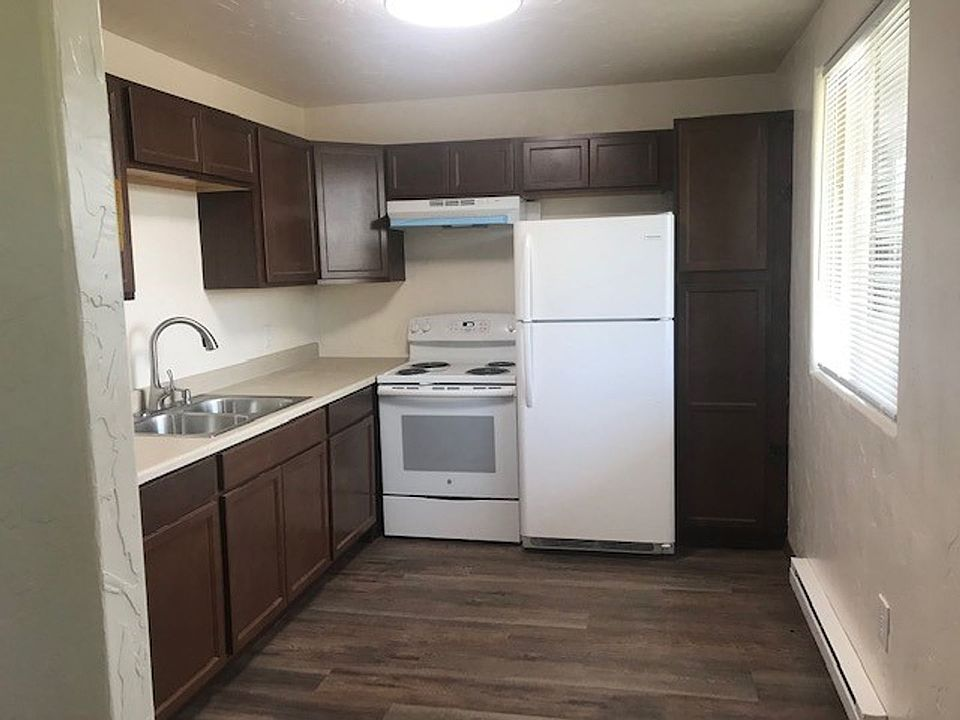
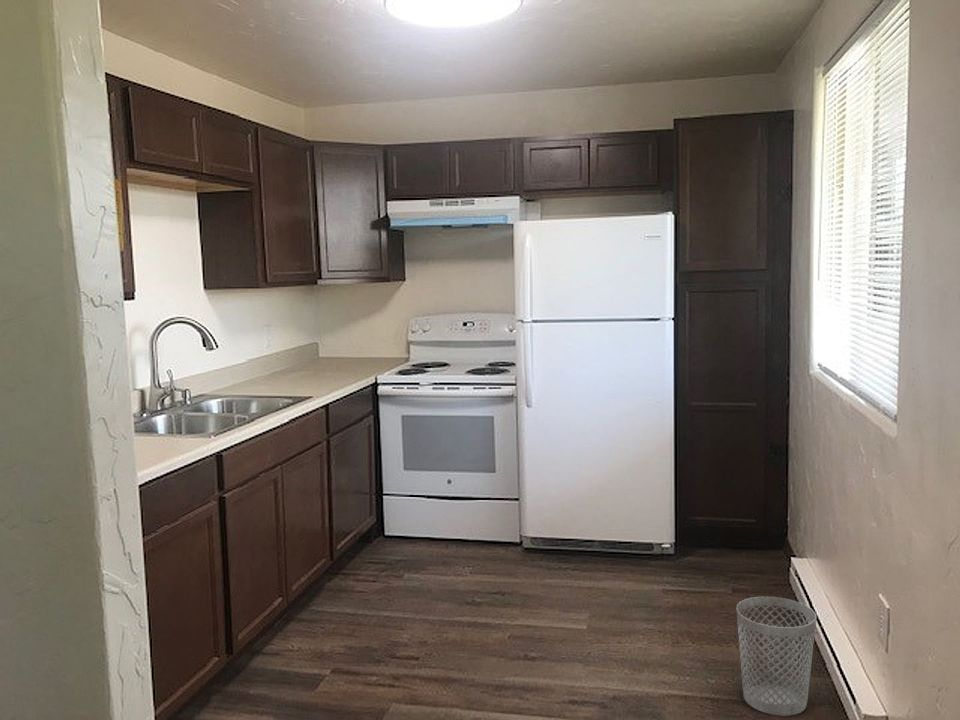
+ wastebasket (775, 655)
